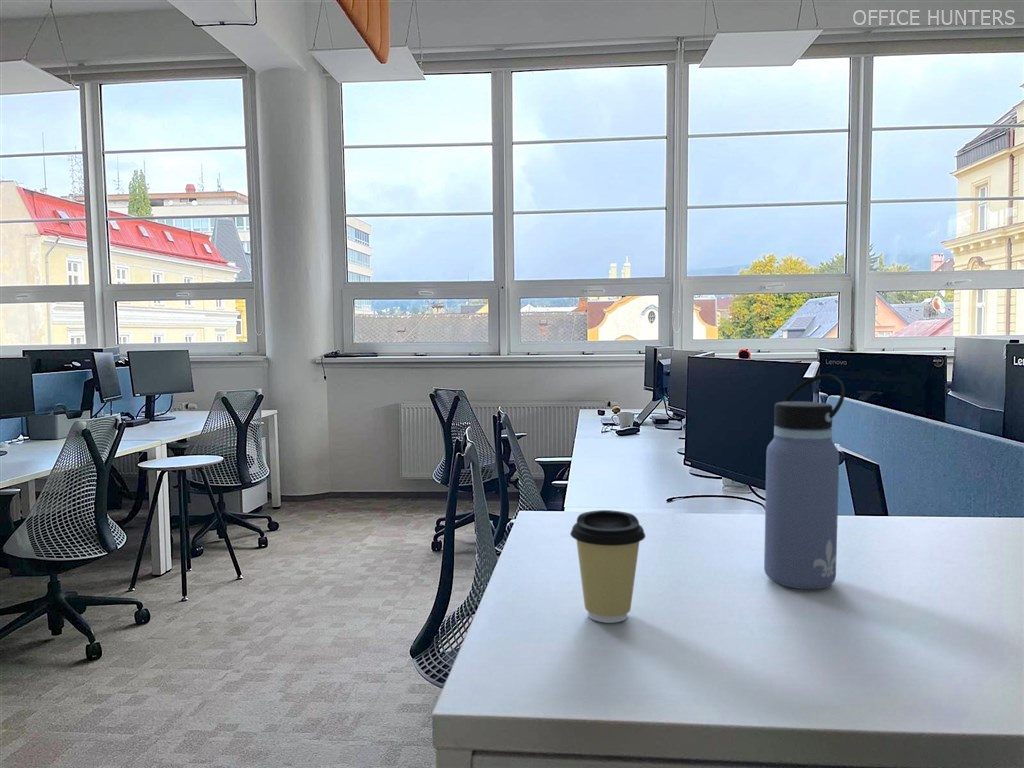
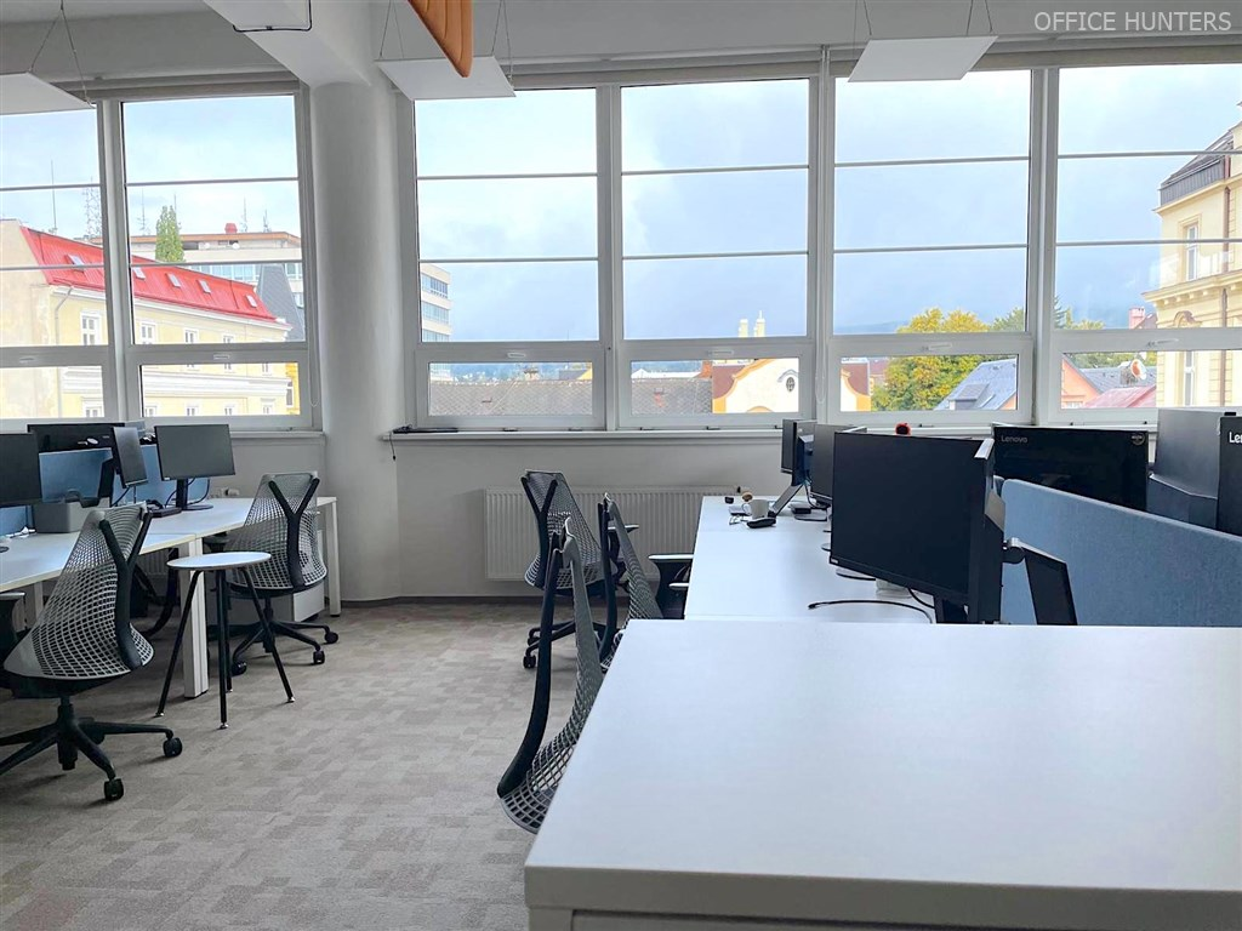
- coffee cup (607, 566)
- water bottle (803, 478)
